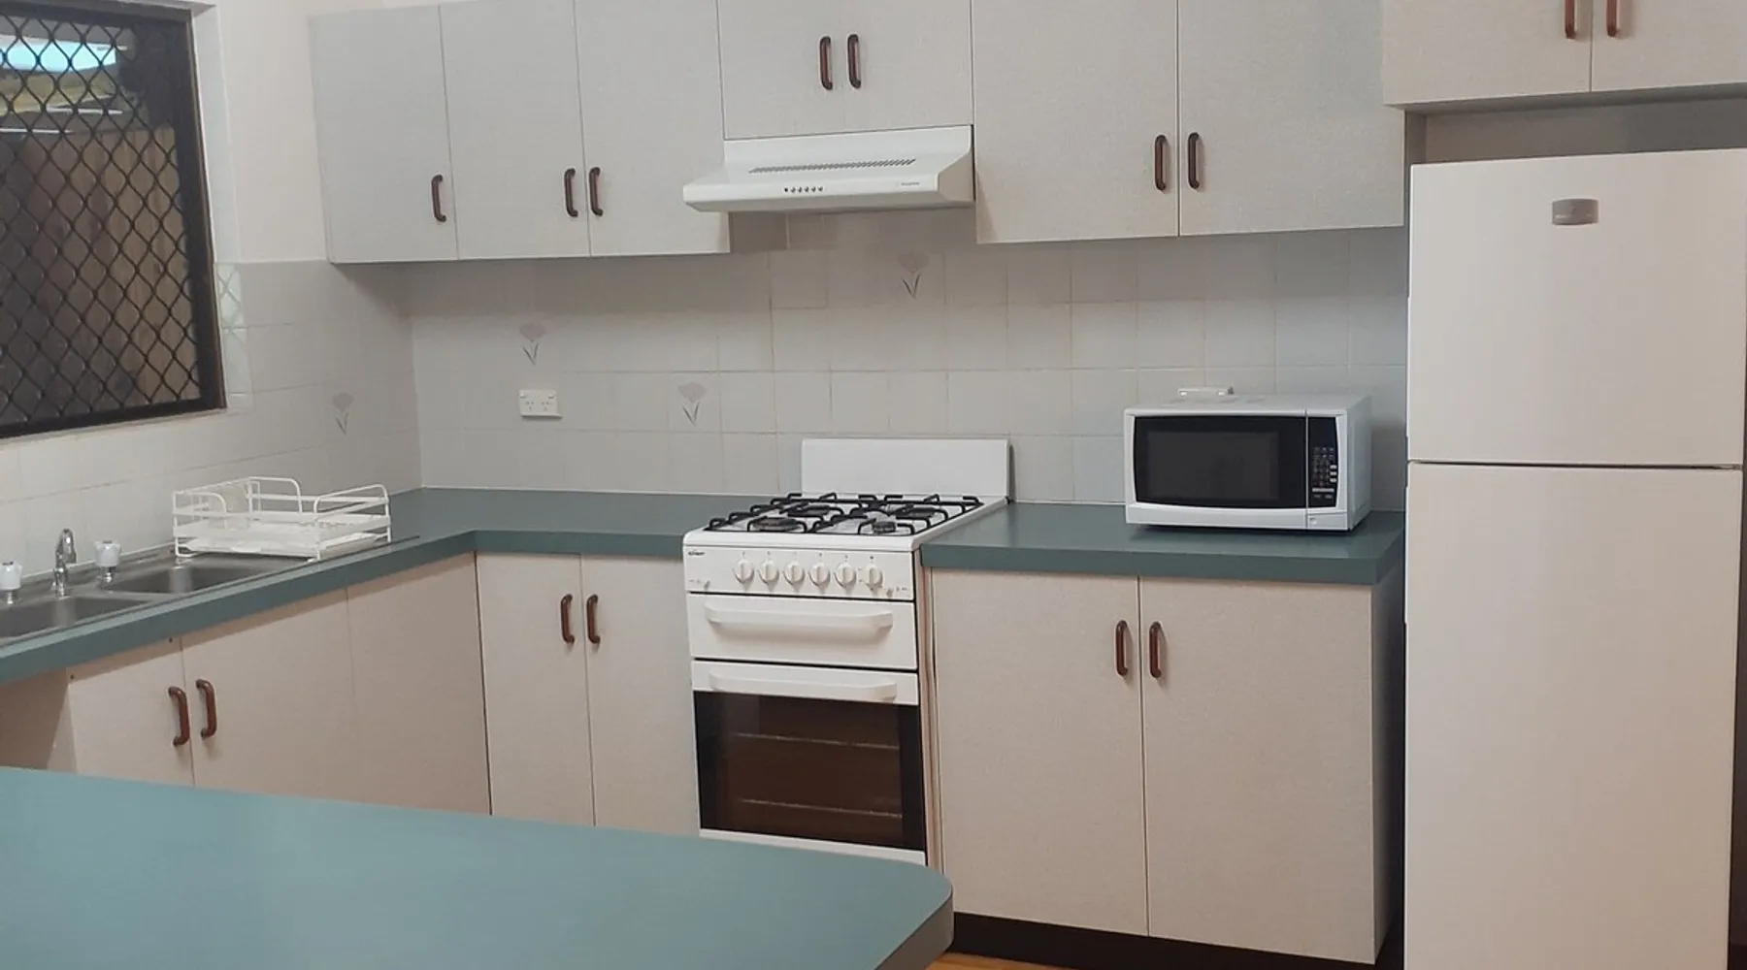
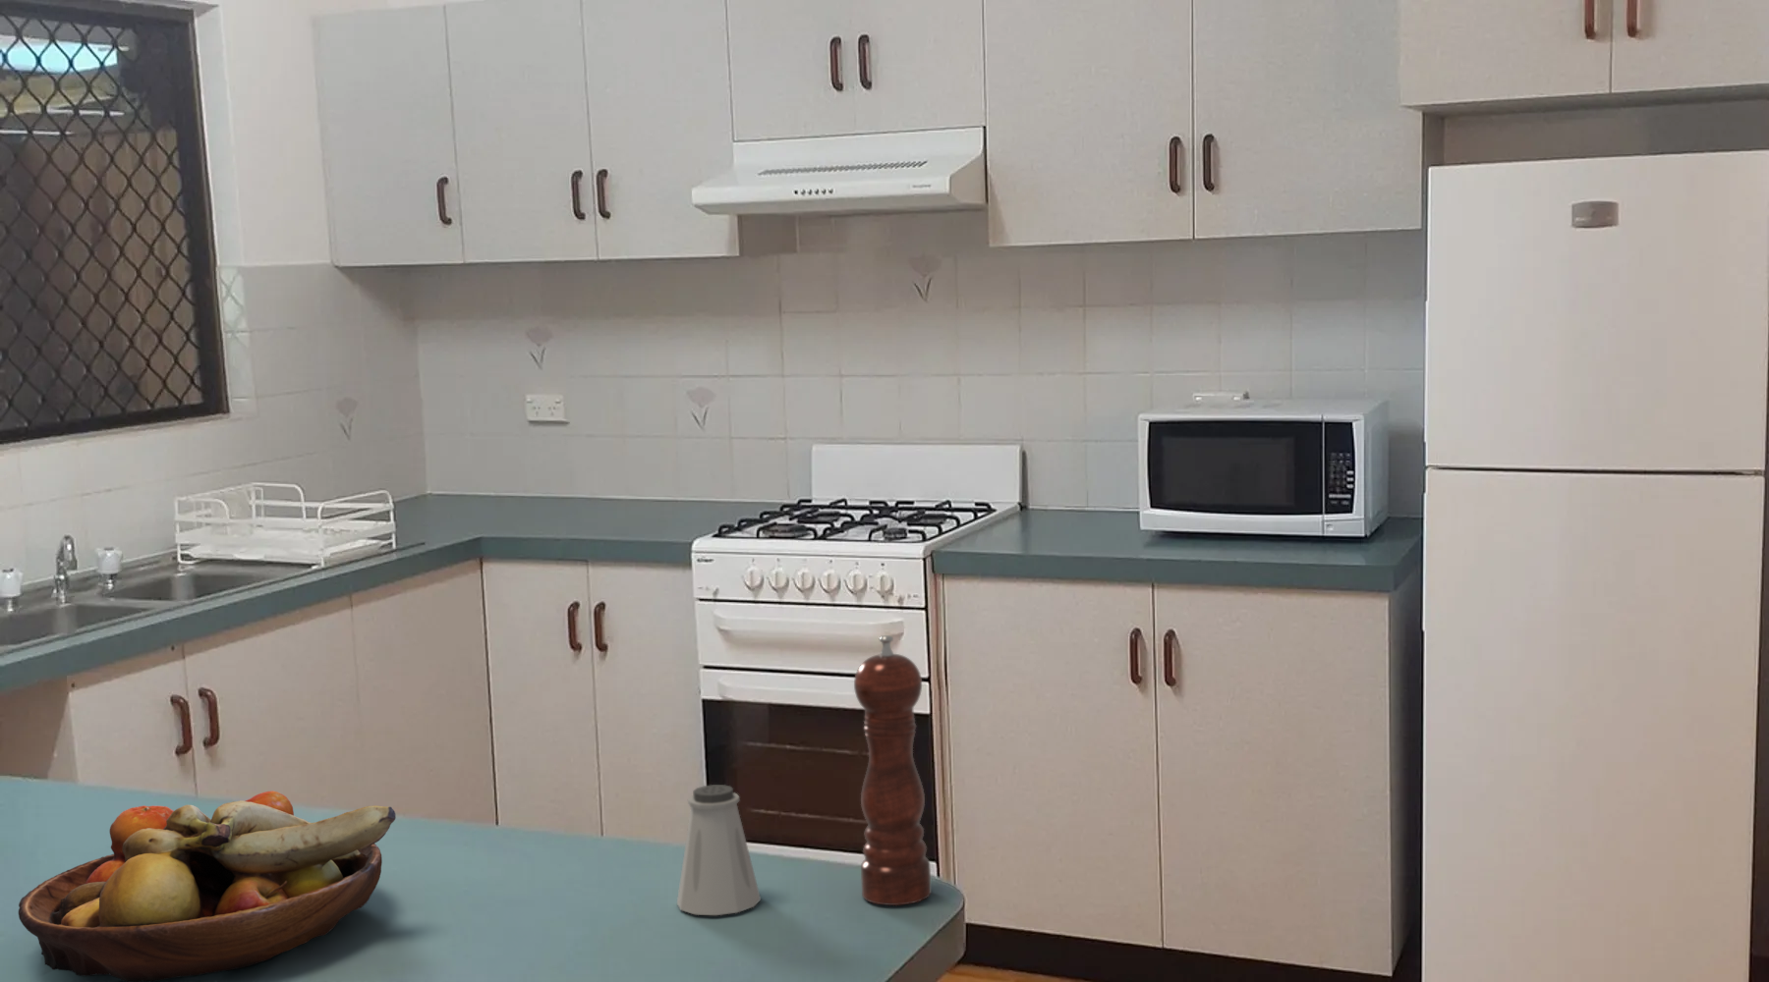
+ pepper mill (892, 766)
+ fruit bowl (209, 860)
+ saltshaker (715, 845)
